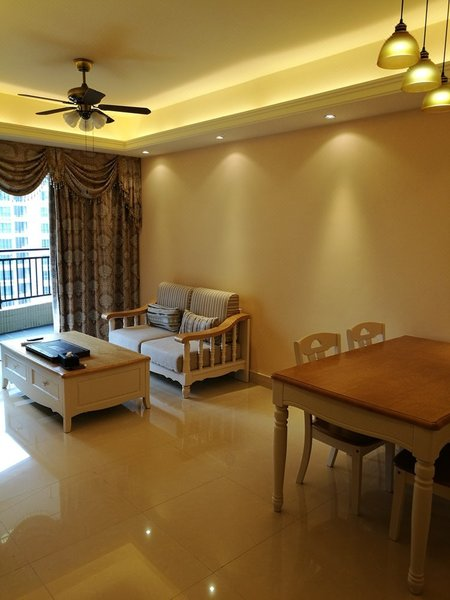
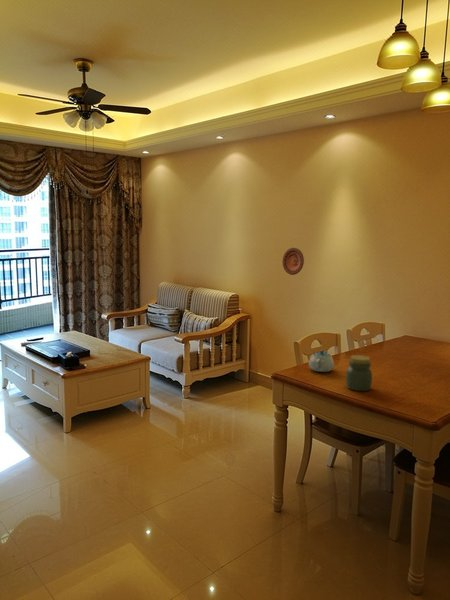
+ decorative plate (293, 261)
+ chinaware (321, 360)
+ jar (359, 372)
